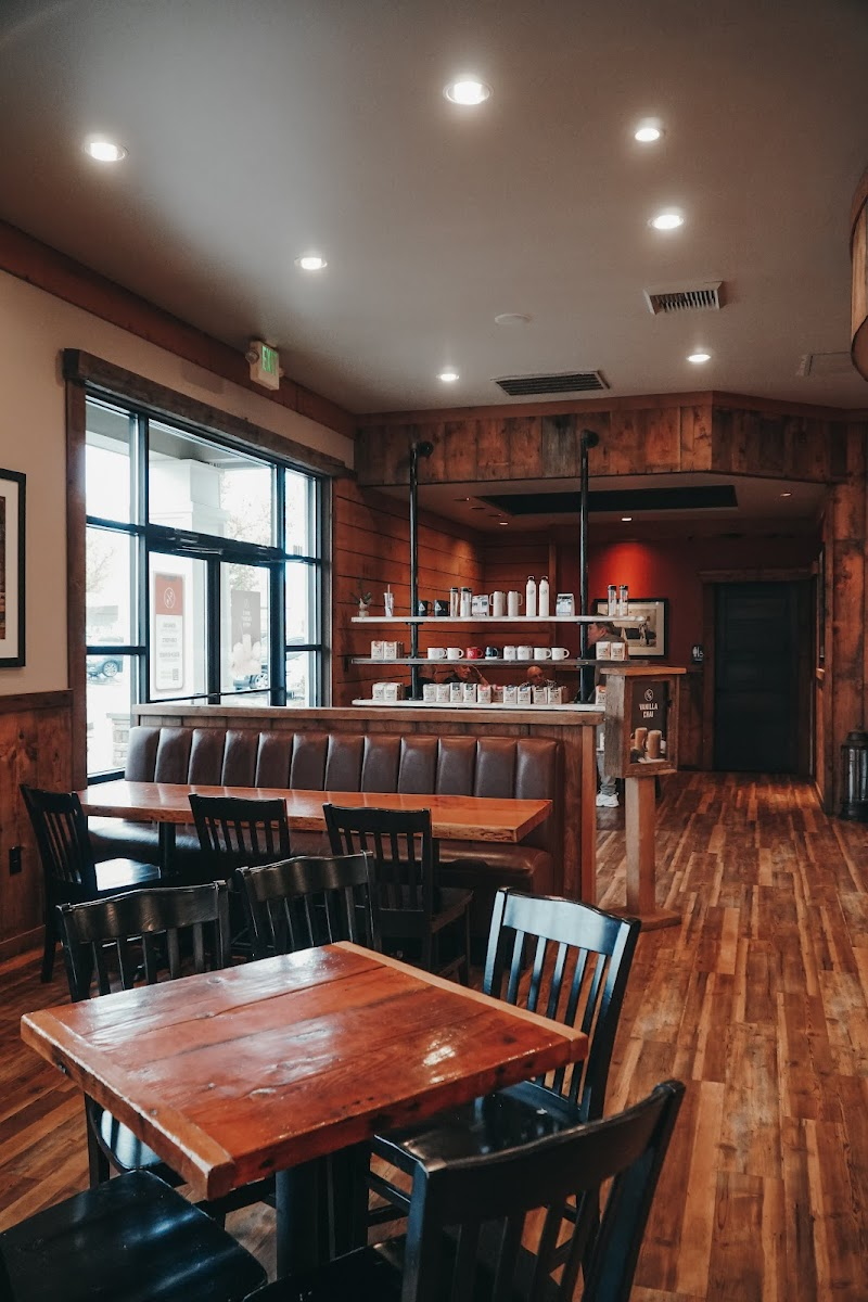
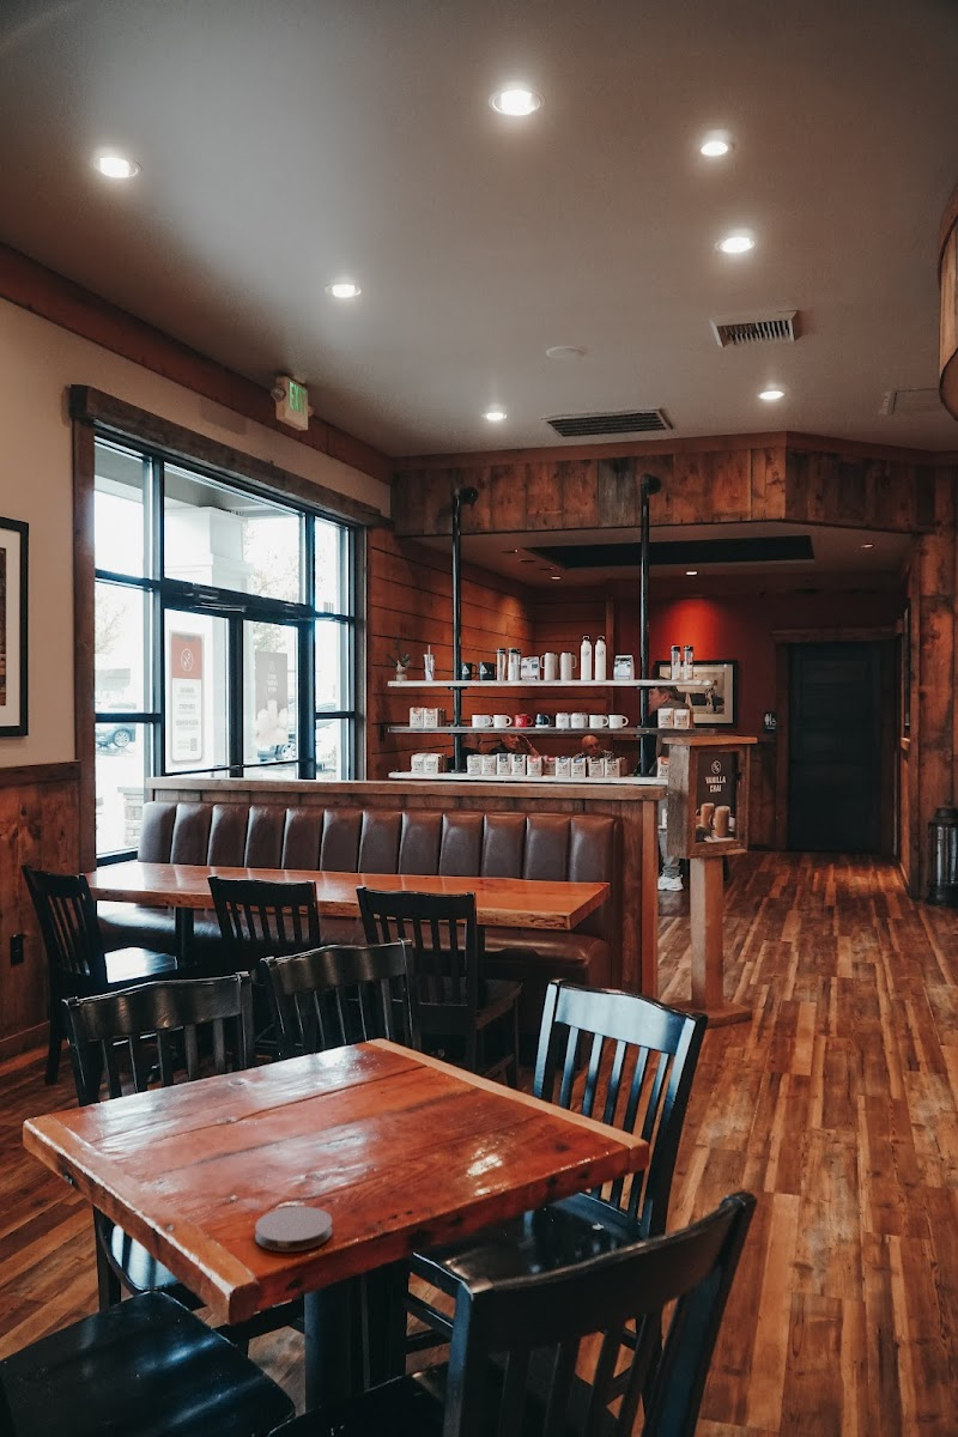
+ coaster (293, 1227)
